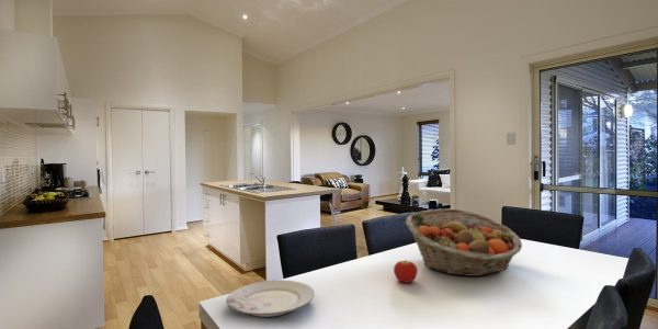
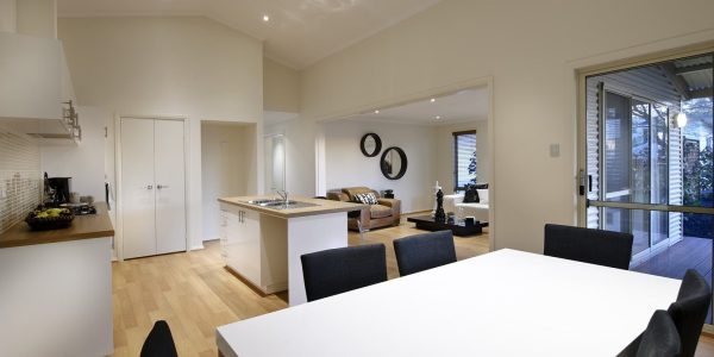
- fruit (405, 270)
- fruit basket (462, 238)
- plate (271, 298)
